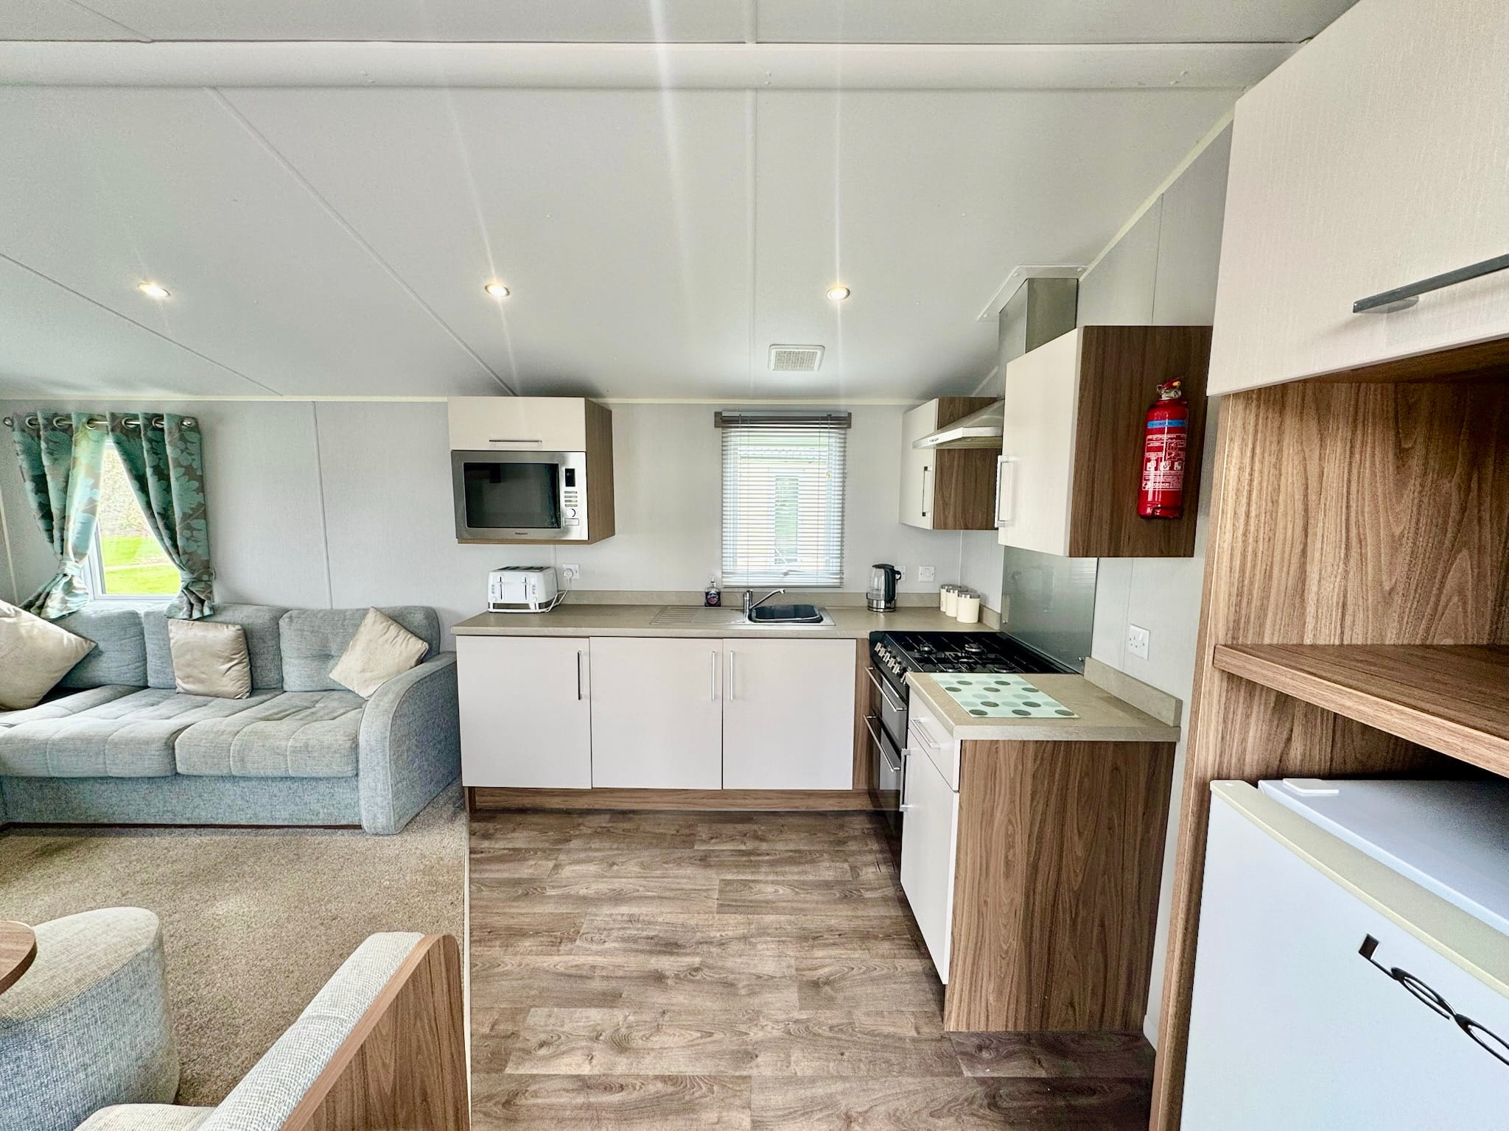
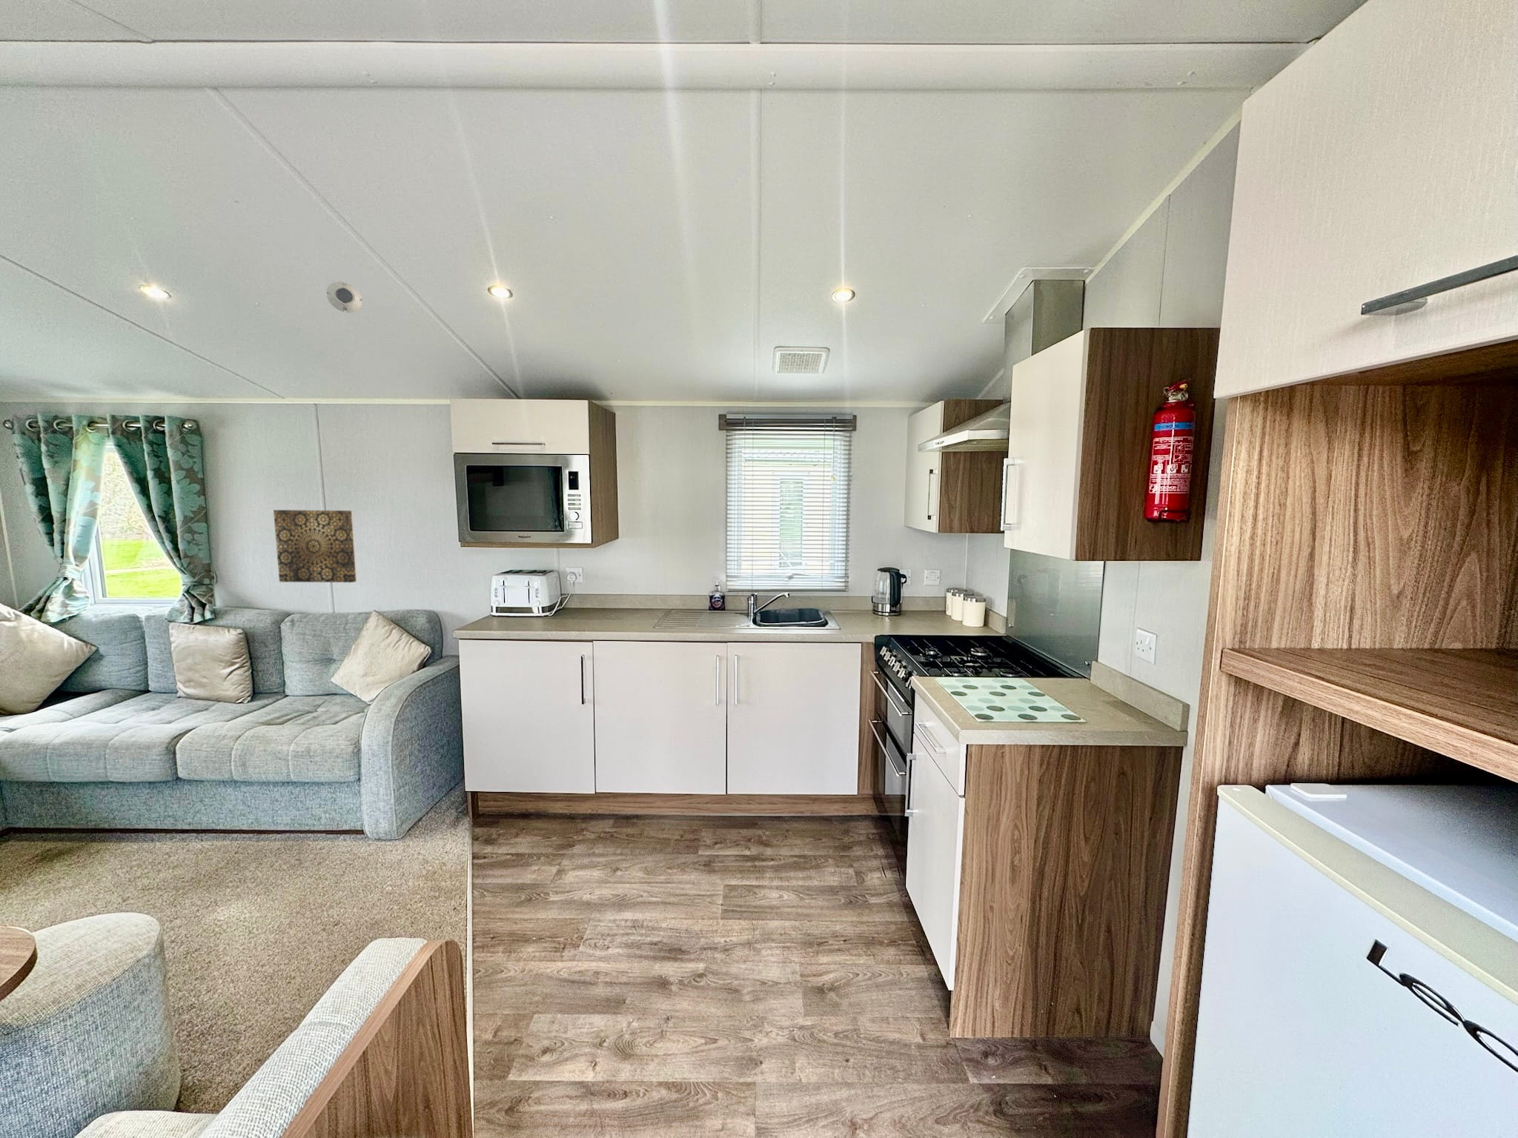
+ smoke detector (344, 296)
+ wall art (316, 546)
